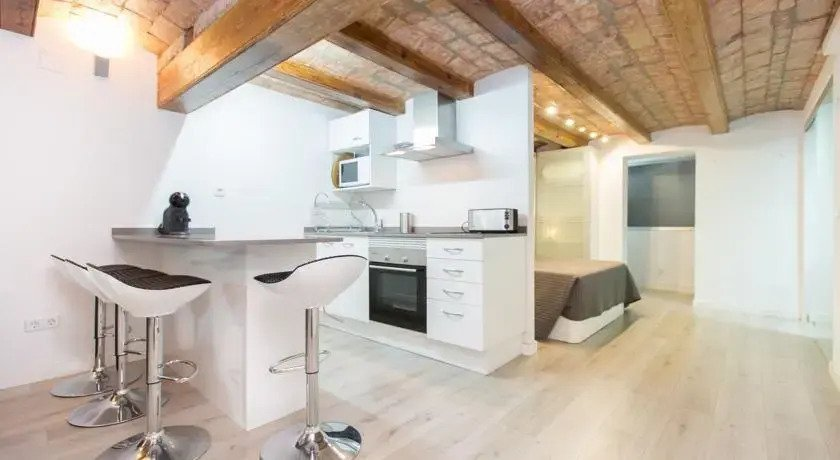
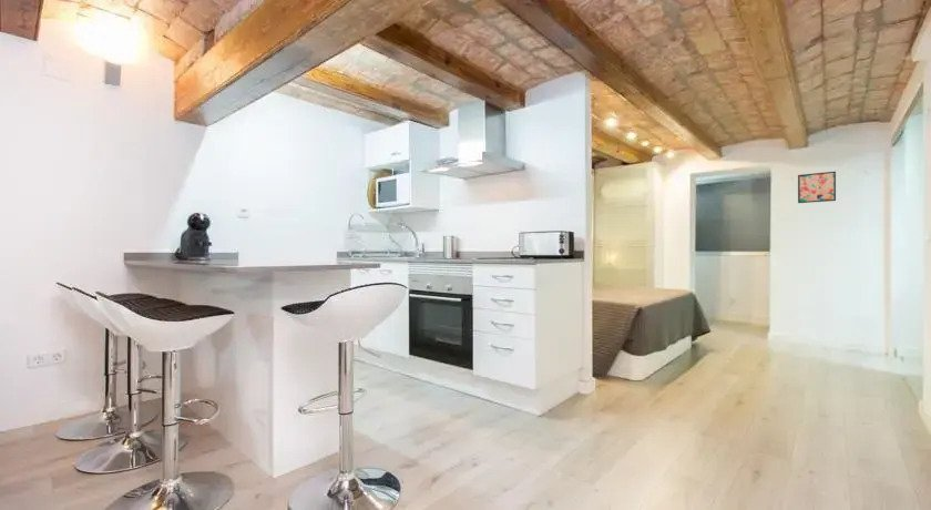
+ wall art (816, 187)
